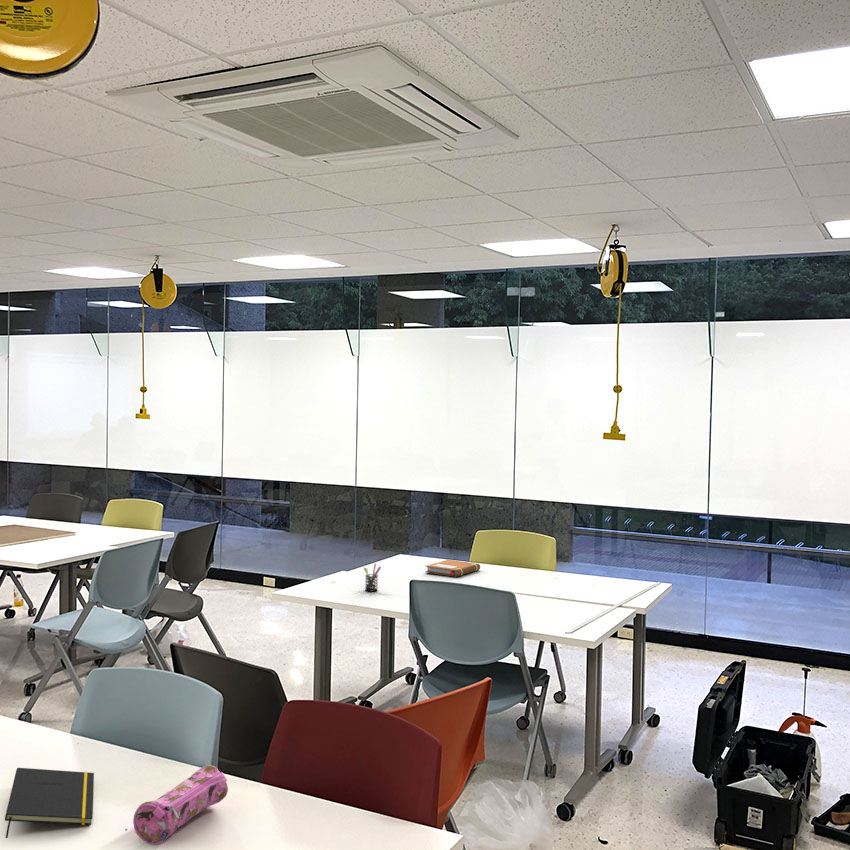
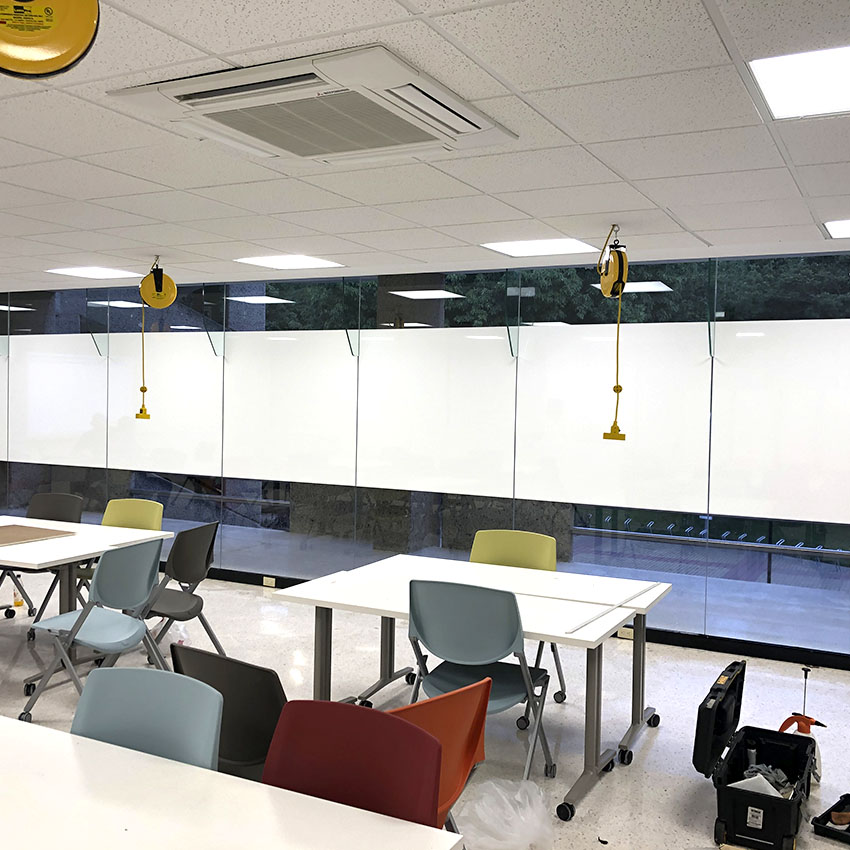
- notebook (452, 568)
- notepad (52, 795)
- pen holder (370, 577)
- pencil case (182, 802)
